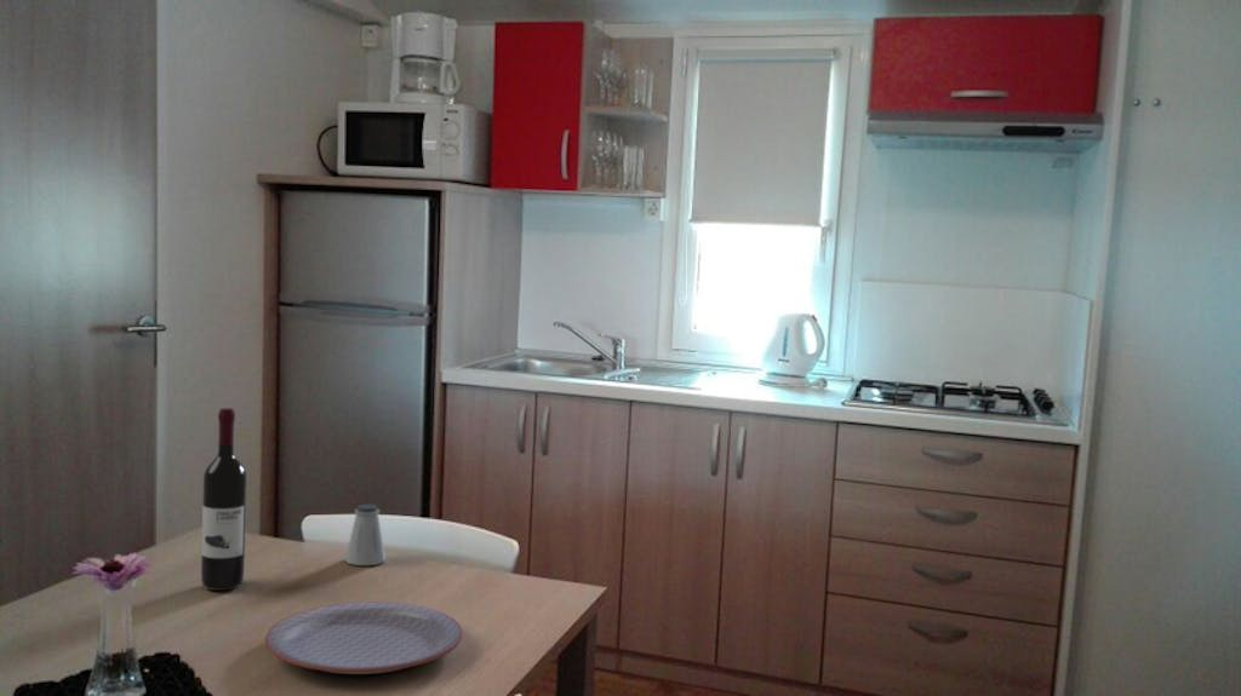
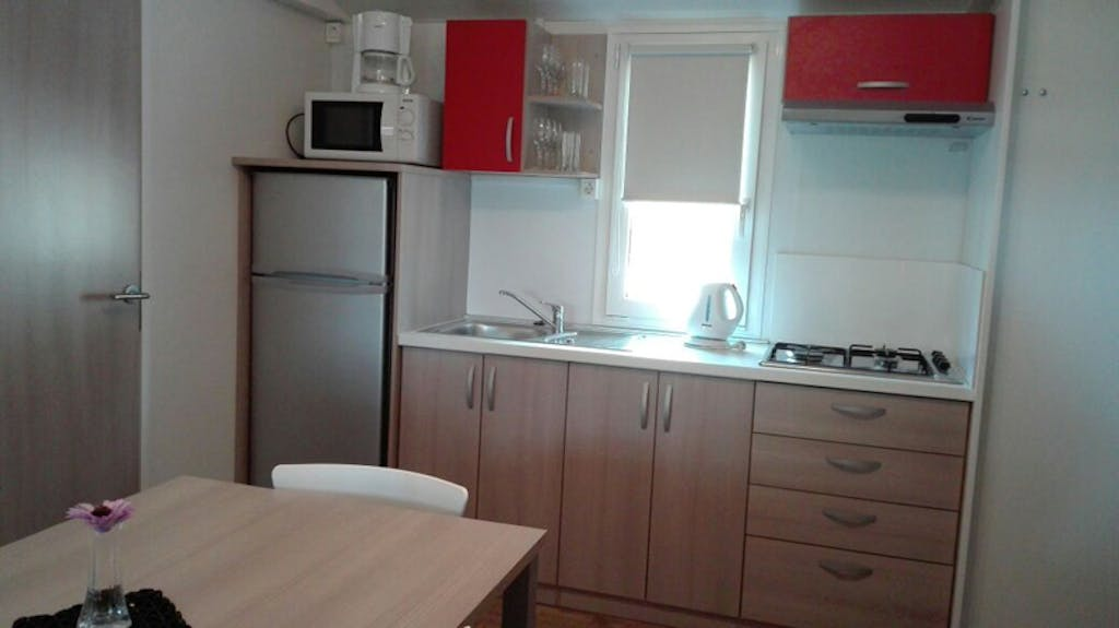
- plate (365, 639)
- saltshaker (366, 533)
- wine bottle (224, 497)
